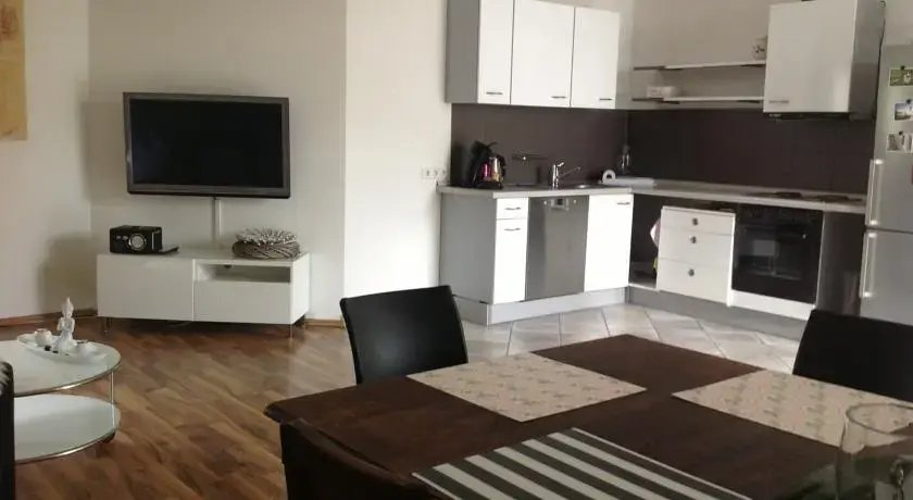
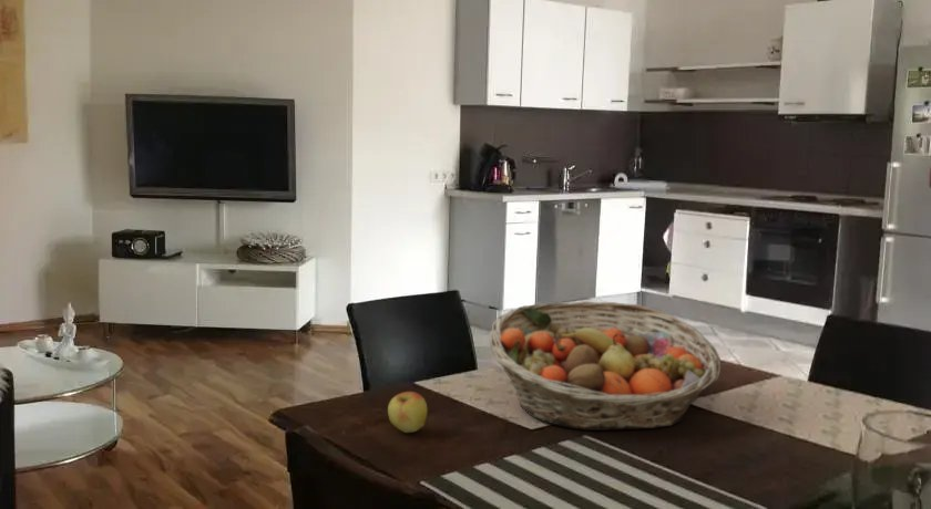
+ fruit basket (602, 362)
+ apple (407, 413)
